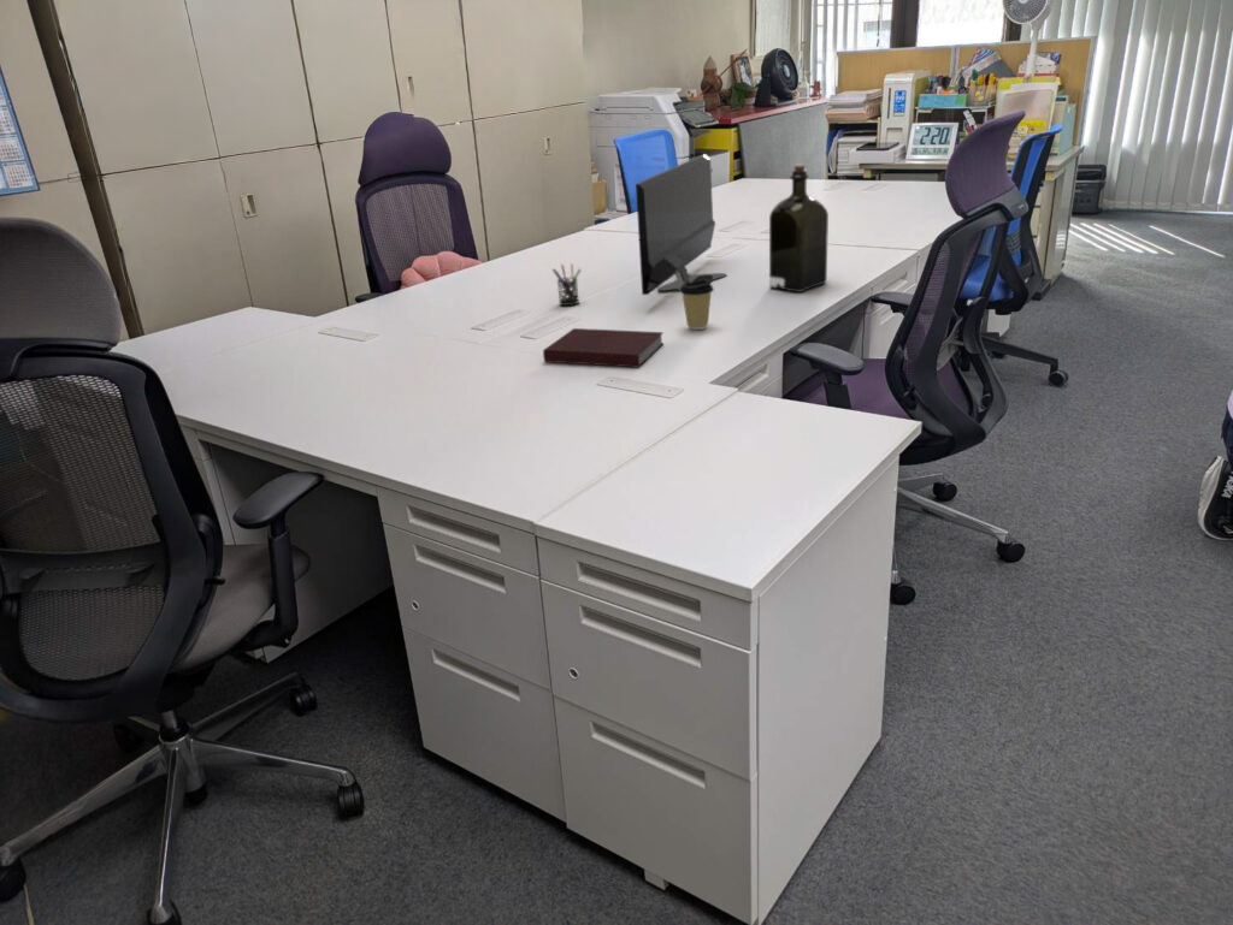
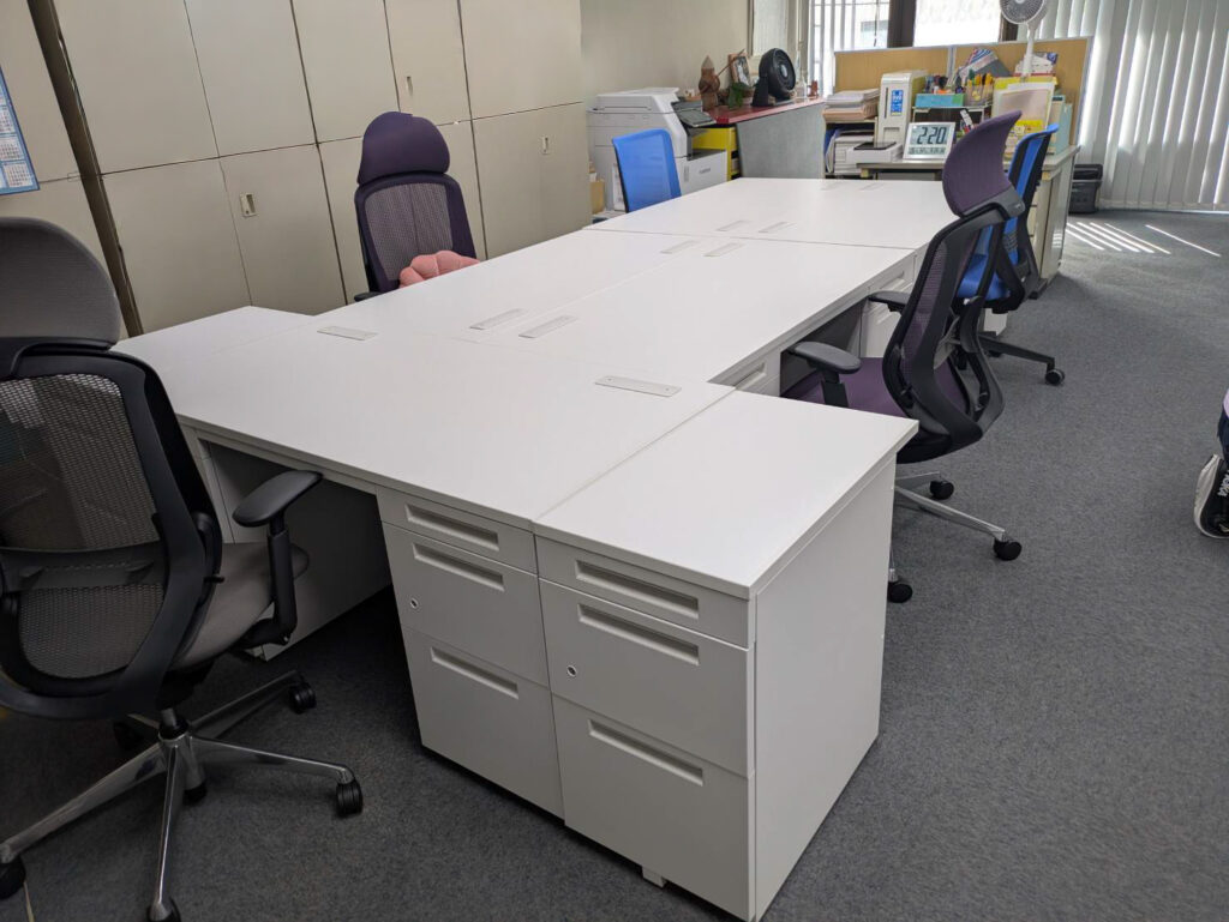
- pen holder (568, 283)
- notebook (604, 346)
- liquor (798, 226)
- monitor (688, 226)
- coffee cup (696, 304)
